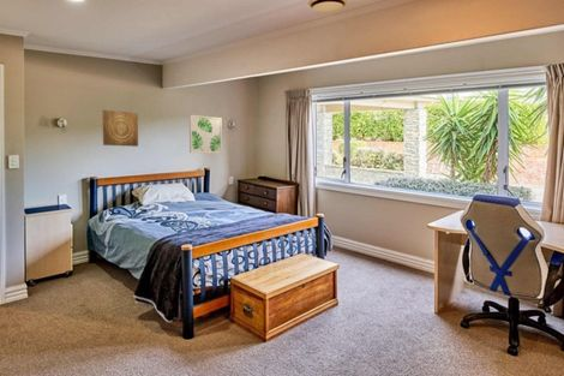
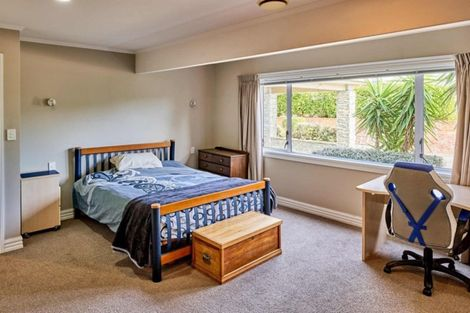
- wall art (120, 129)
- wall art (205, 135)
